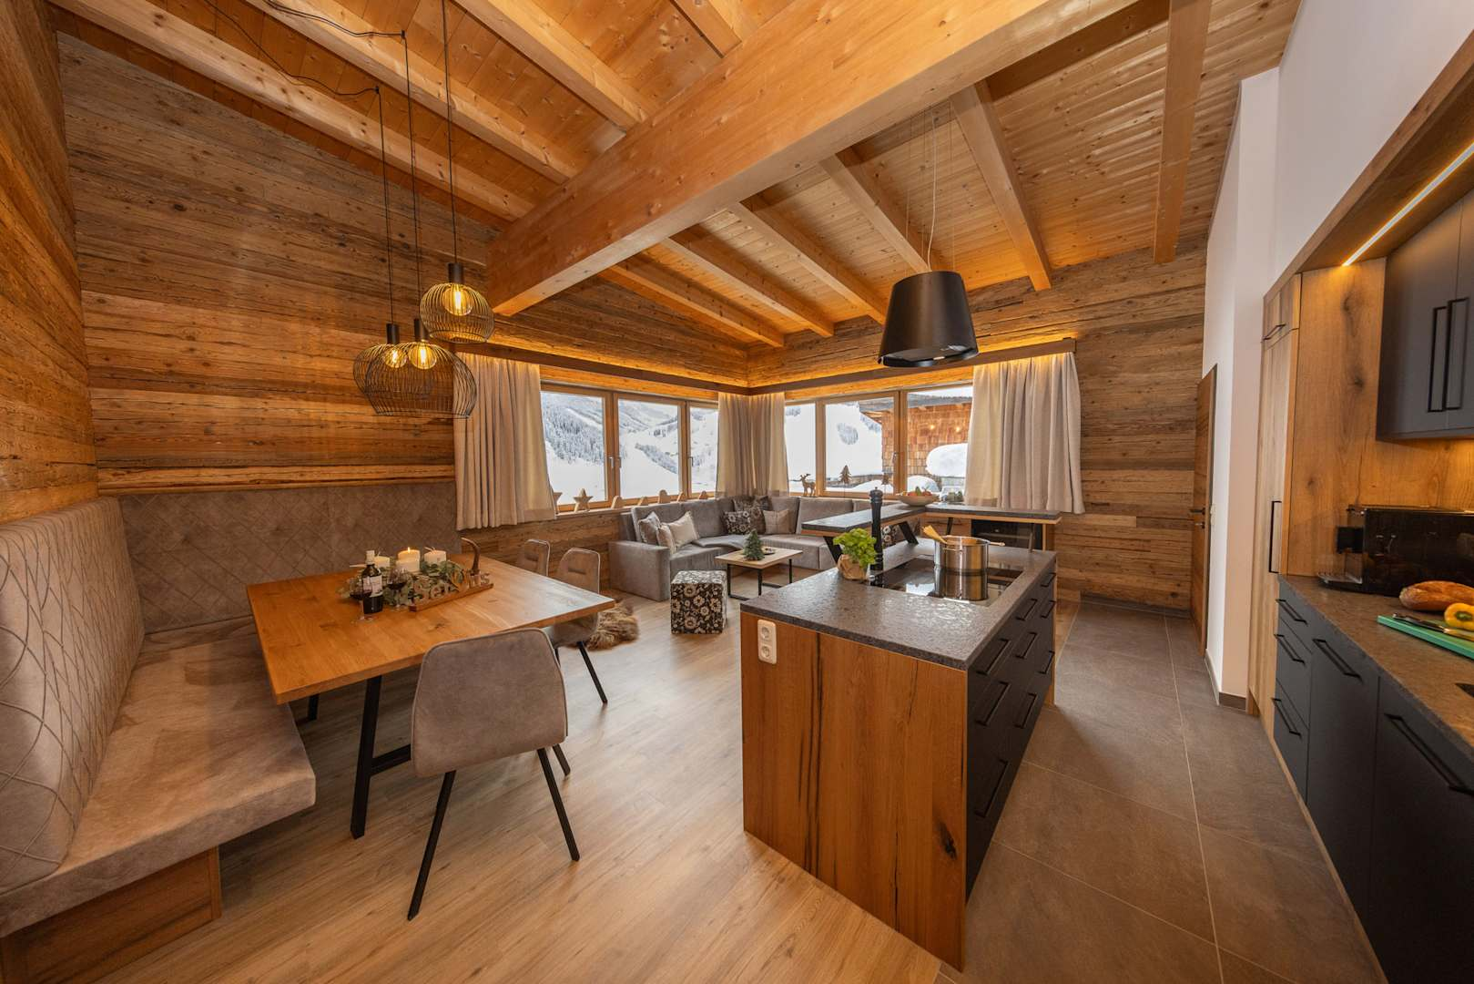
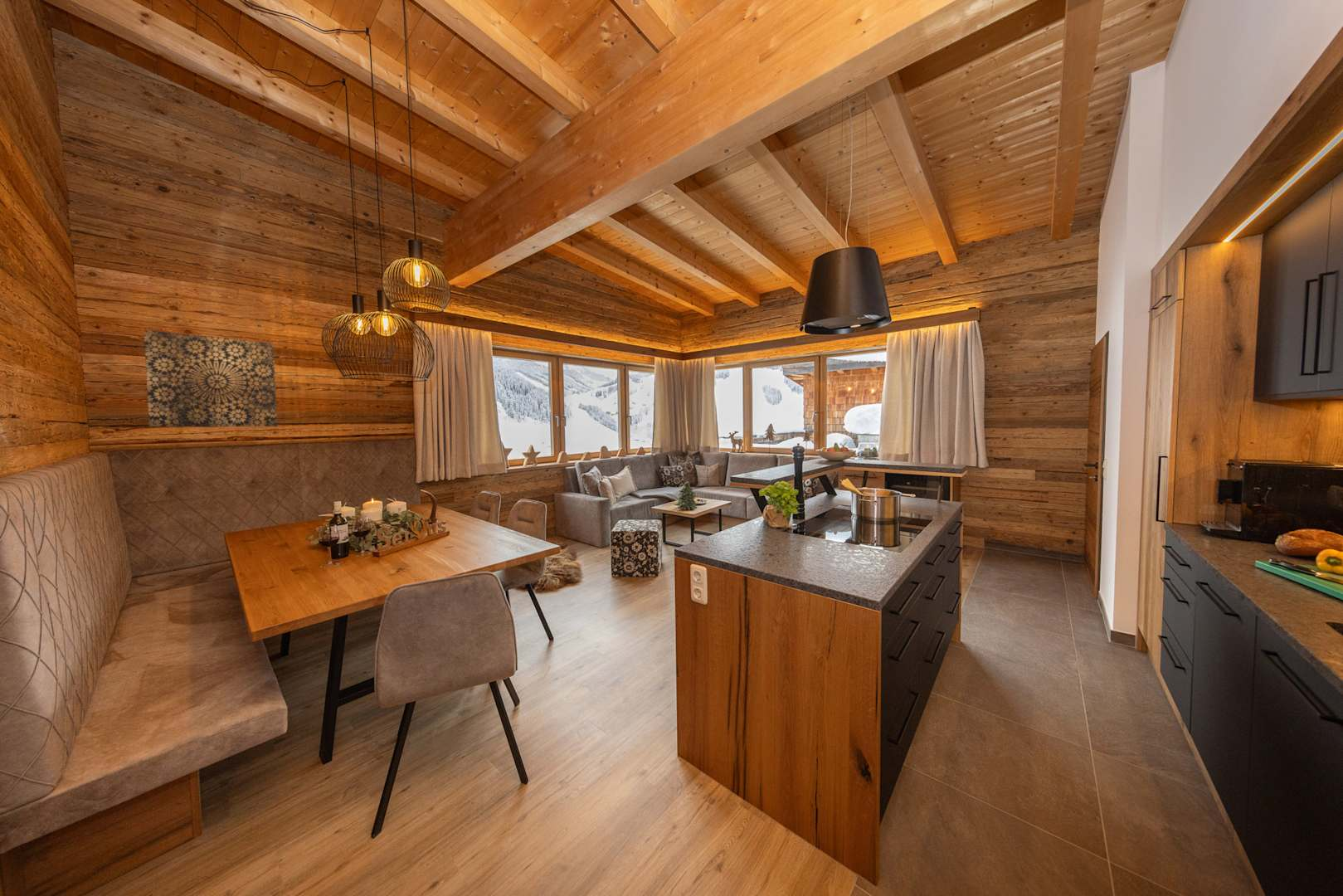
+ wall art (215, 382)
